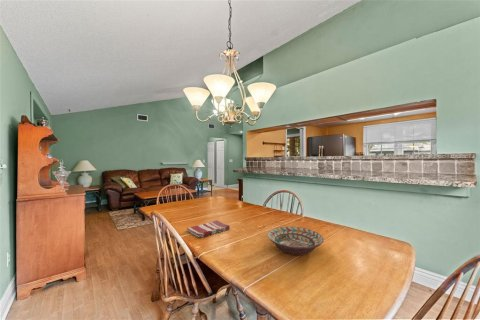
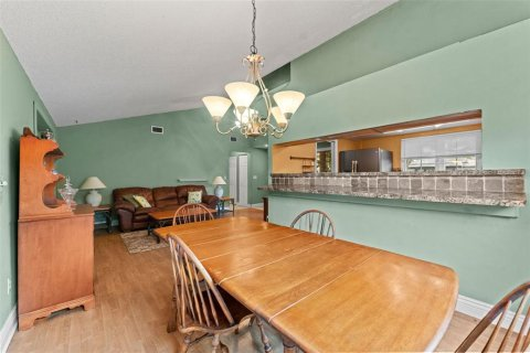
- decorative bowl (294, 242)
- dish towel (208, 227)
